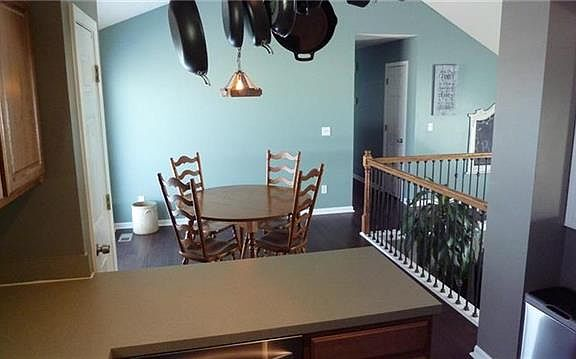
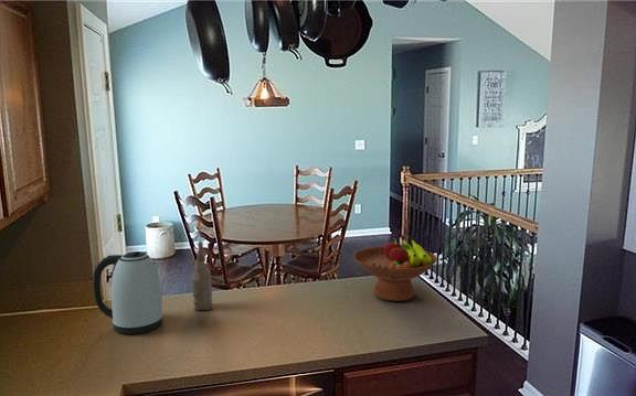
+ kettle (127, 288)
+ bottle (202, 274)
+ fruit bowl (394, 268)
